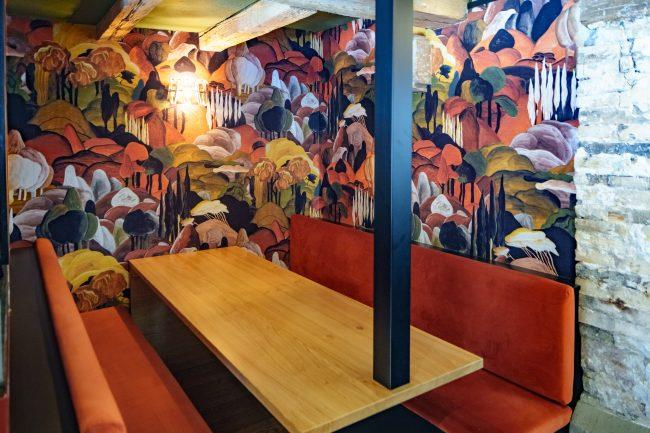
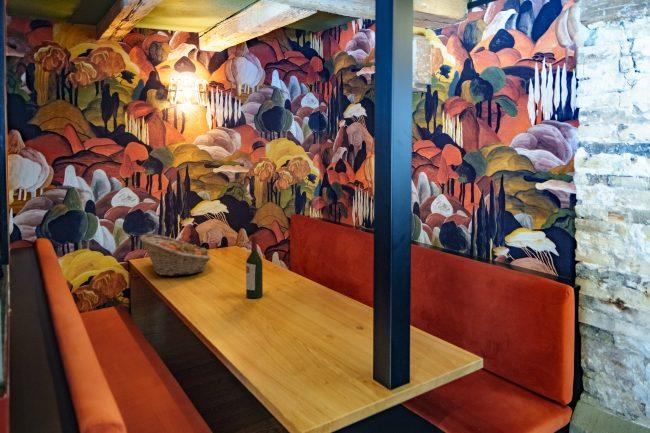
+ wine bottle (254, 266)
+ fruit basket (176, 252)
